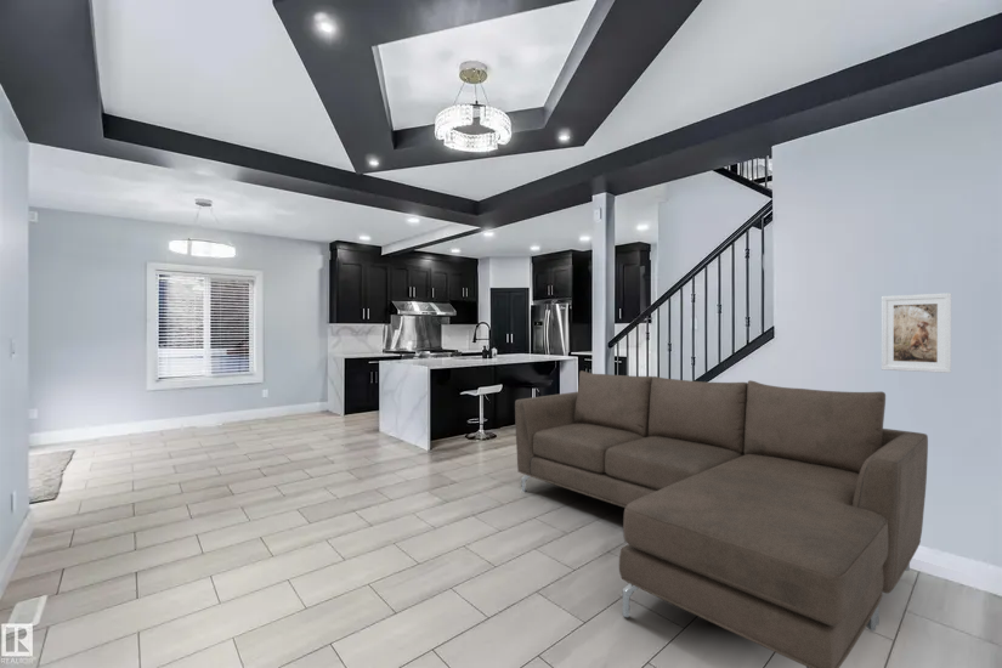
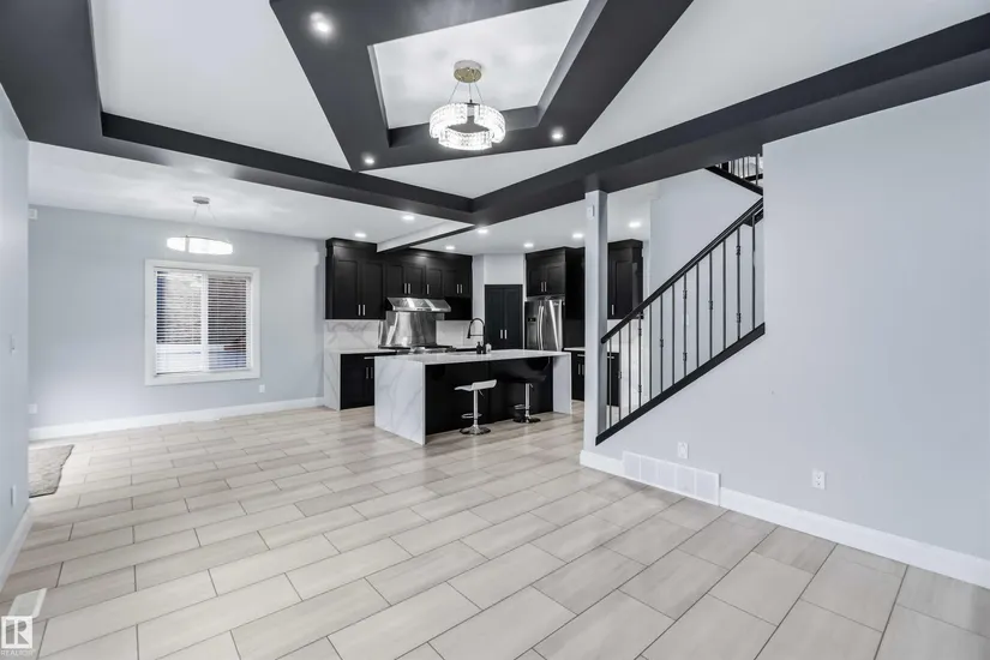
- sofa (649, 460)
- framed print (915, 333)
